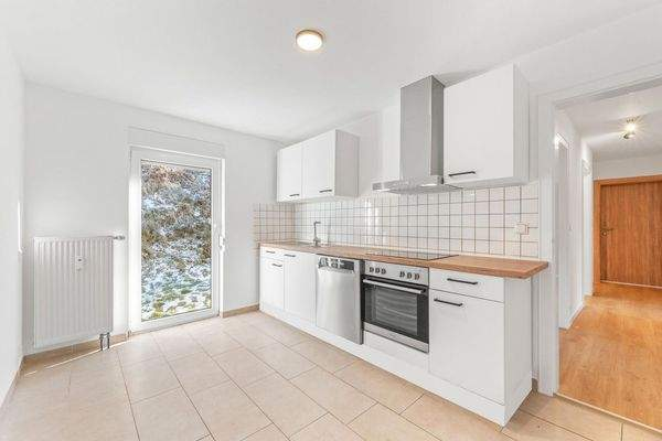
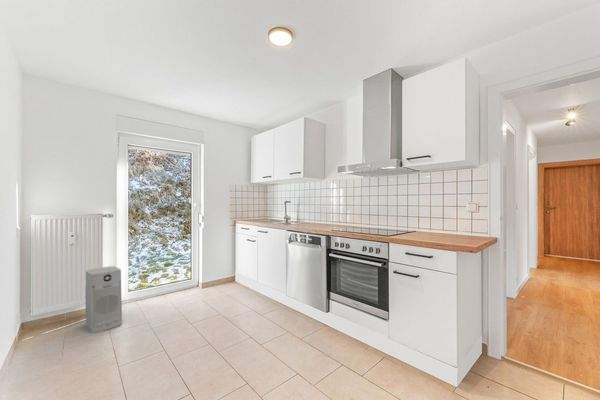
+ air purifier (103, 297)
